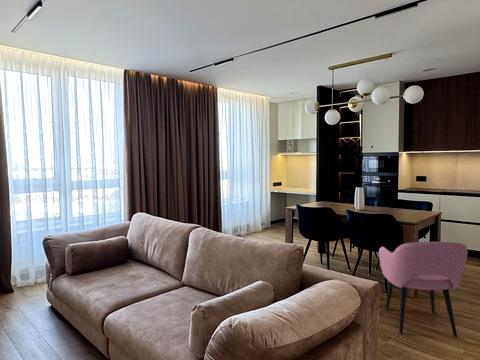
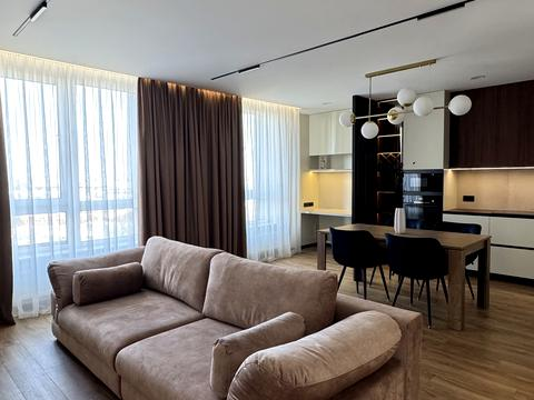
- armchair (420, 279)
